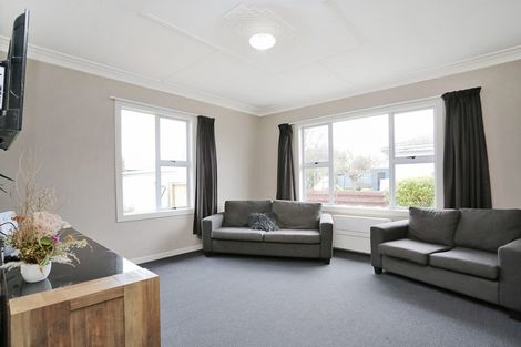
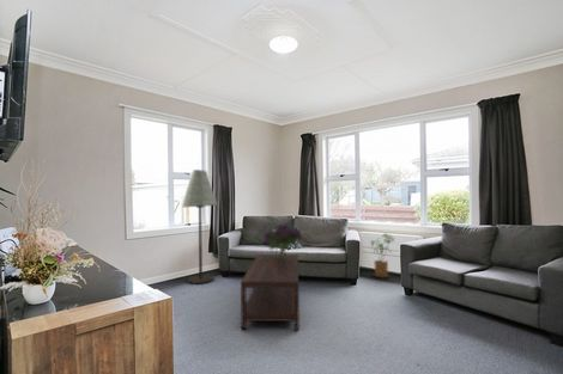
+ house plant (381, 253)
+ floor lamp (200, 223)
+ bouquet (282, 240)
+ coffee table (274, 284)
